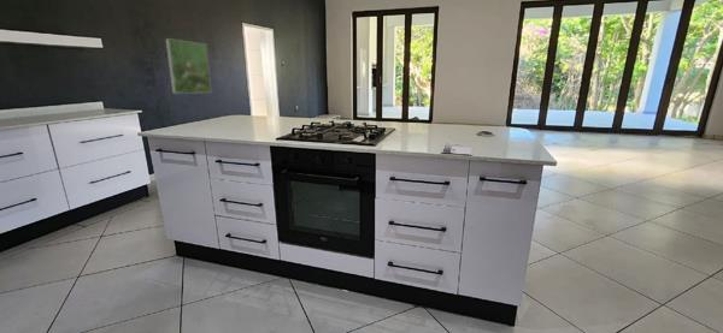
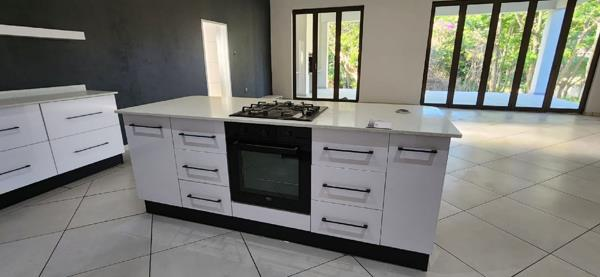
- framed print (189, 67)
